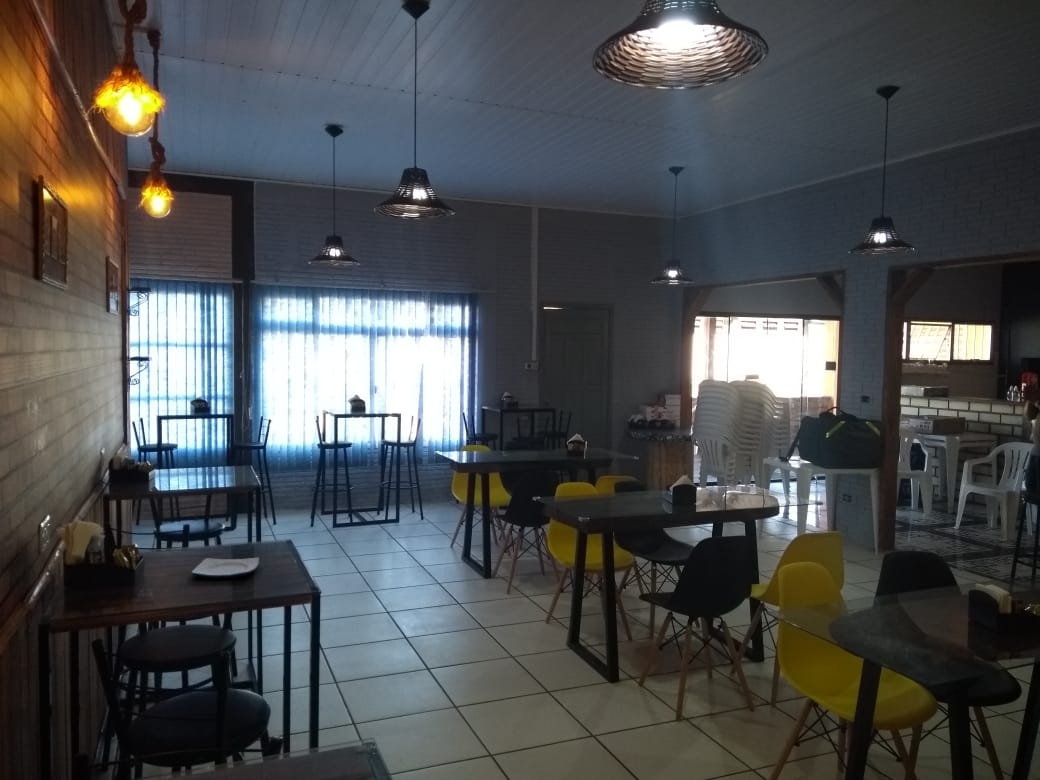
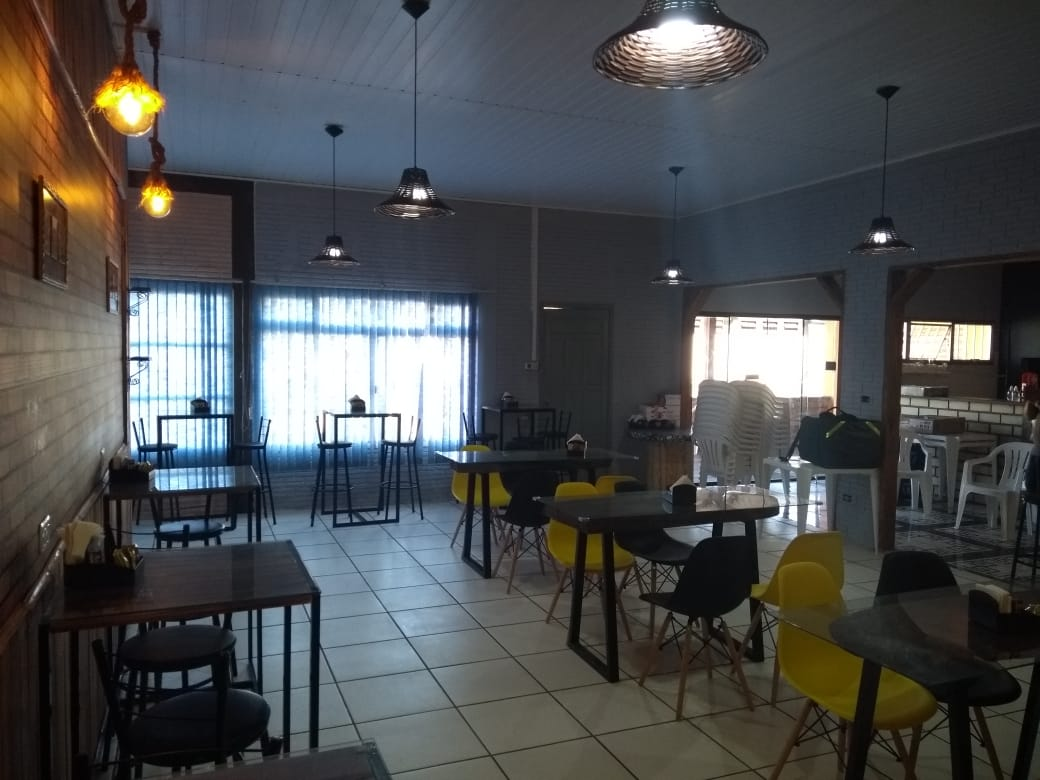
- plate (226, 568)
